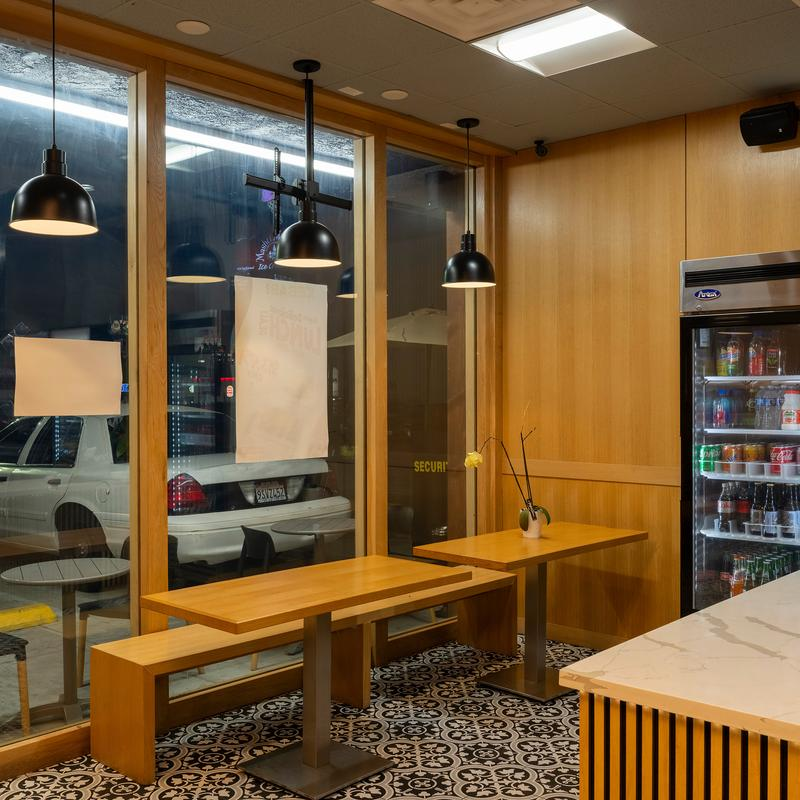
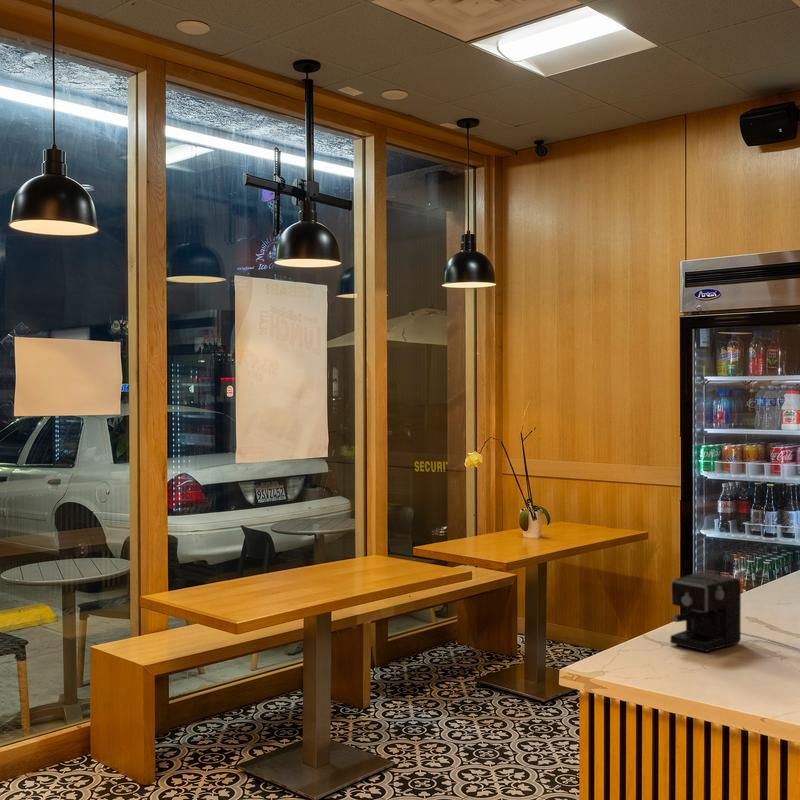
+ coffee maker (738, 616)
